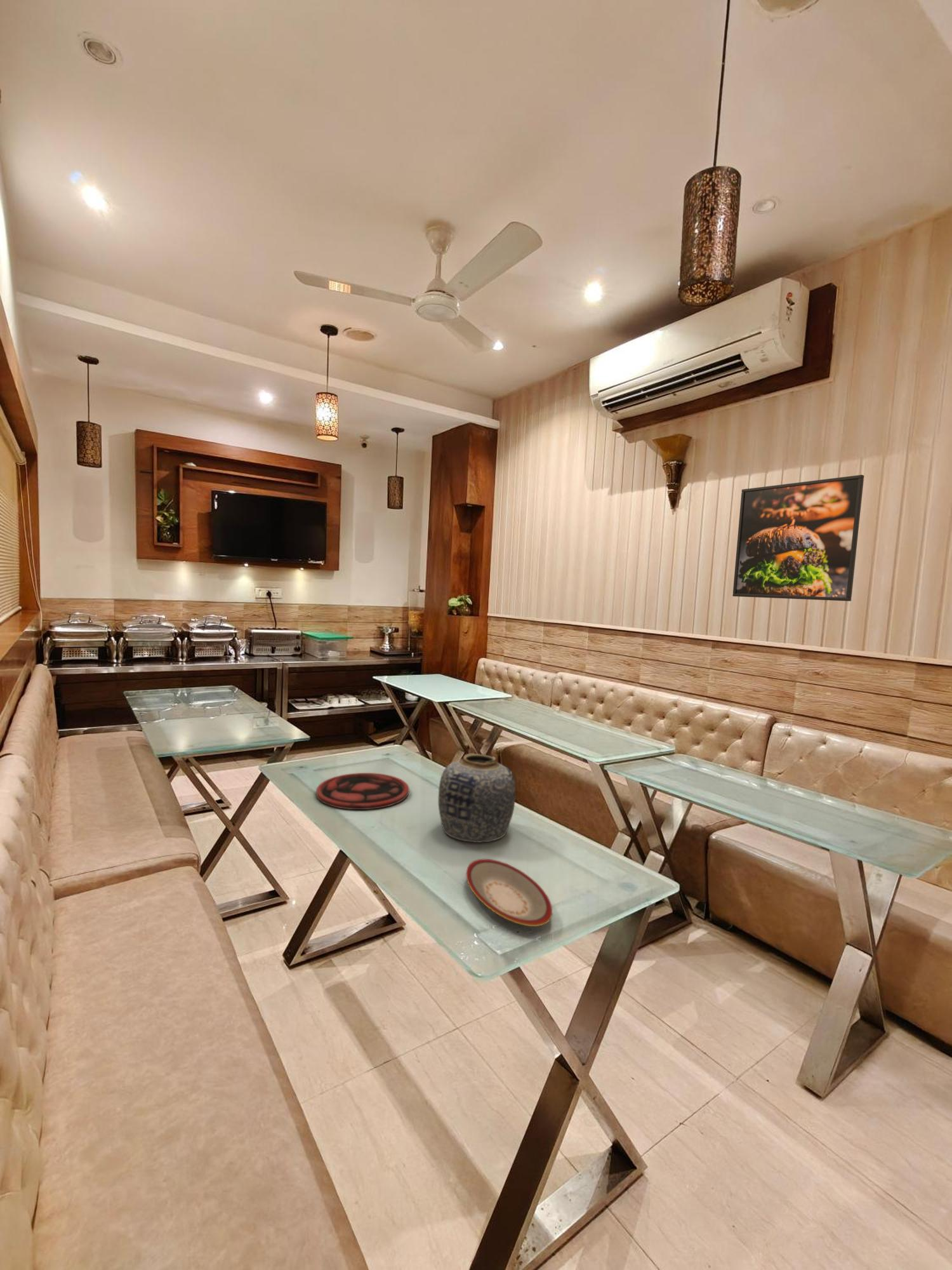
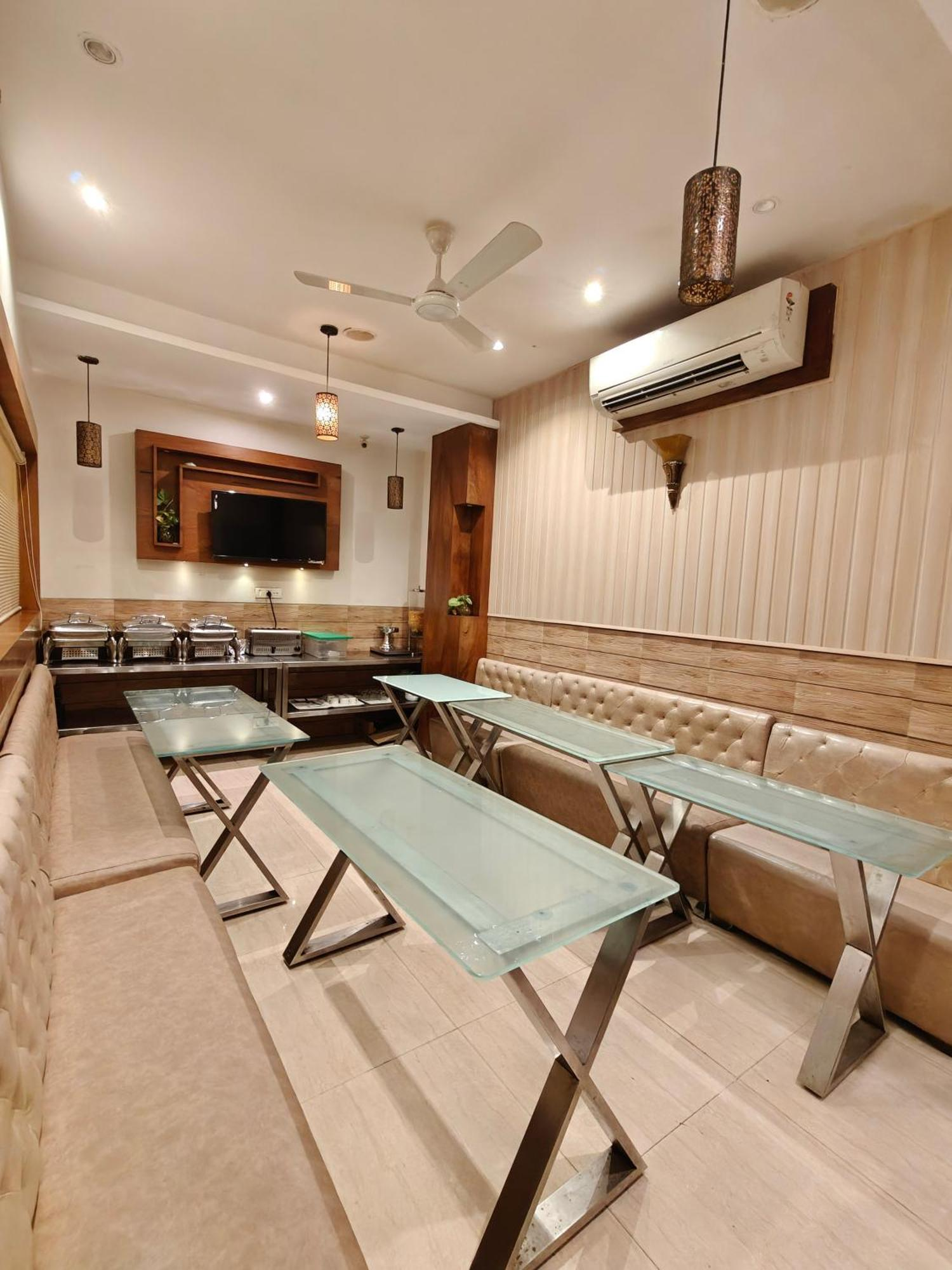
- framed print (792, 541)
- plate (363, 789)
- plate (506, 893)
- vase (477, 793)
